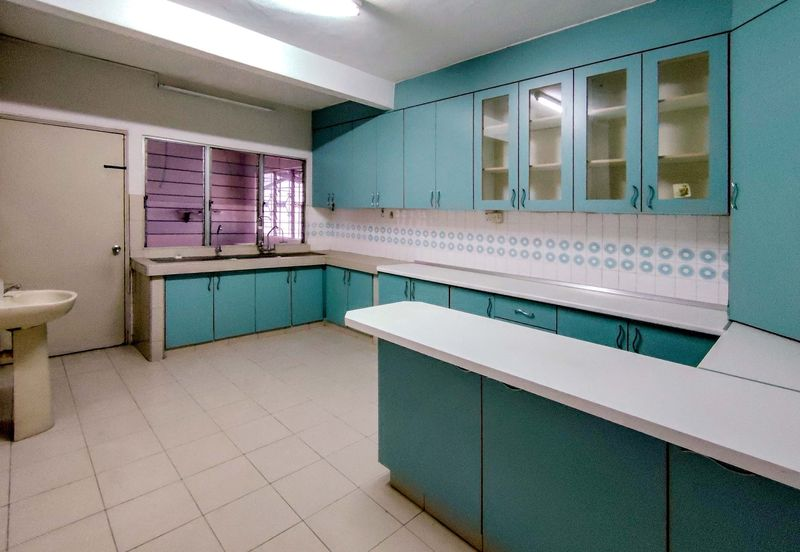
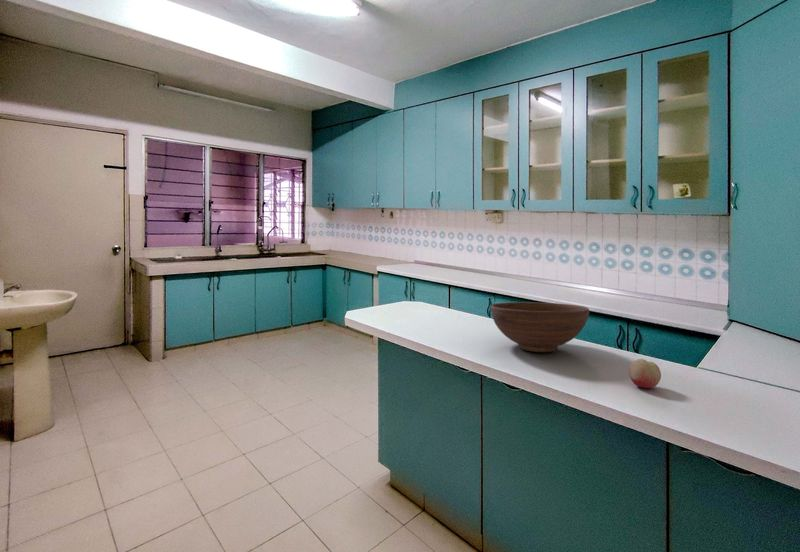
+ fruit (644, 373)
+ fruit bowl (537, 327)
